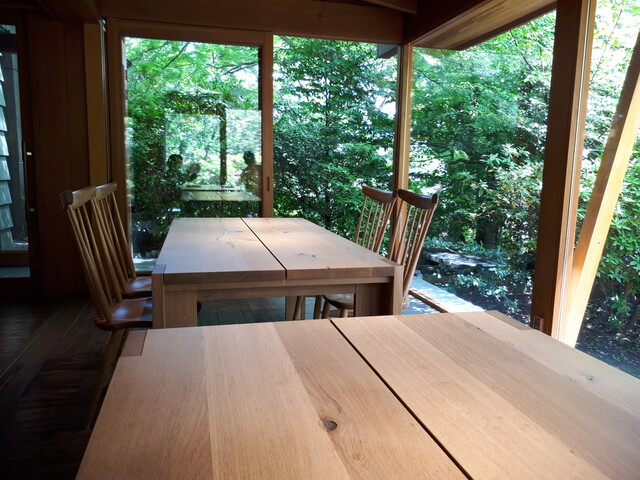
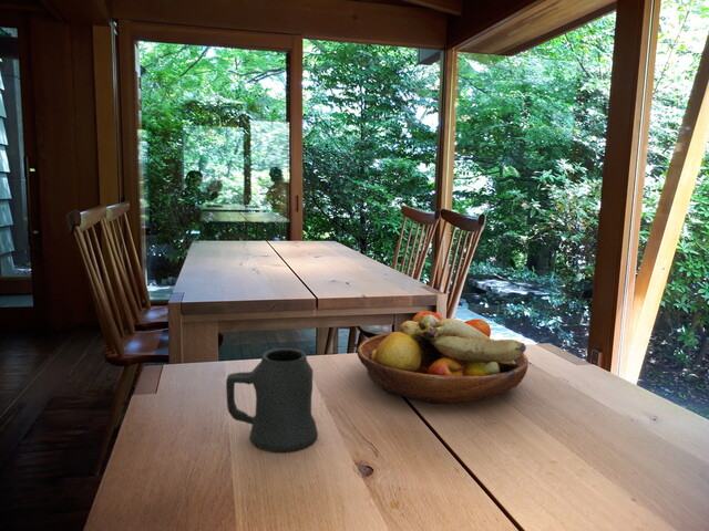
+ fruit bowl (443, 344)
+ mug (273, 395)
